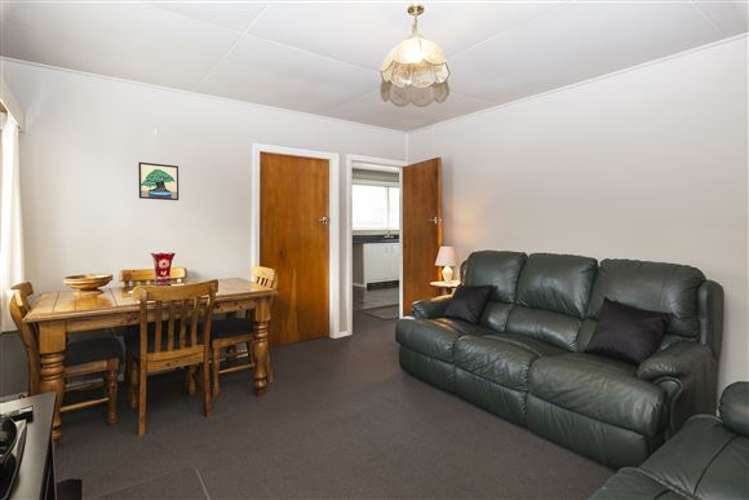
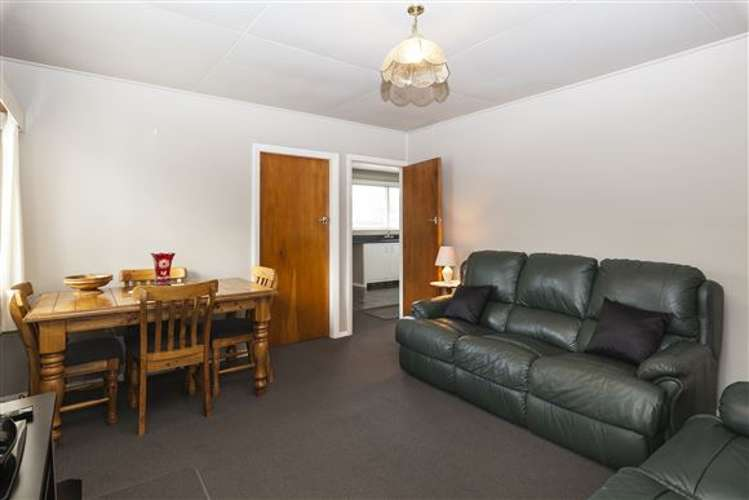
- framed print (159, 181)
